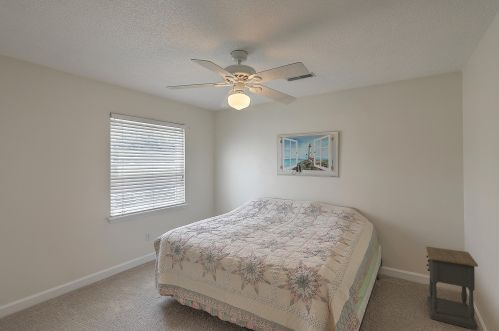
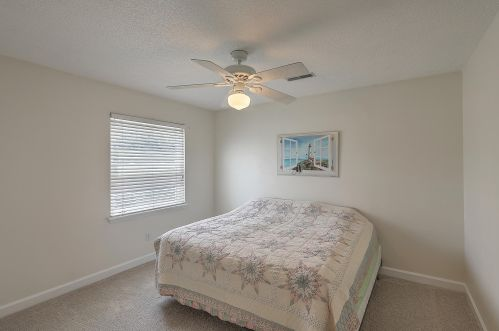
- nightstand (449, 283)
